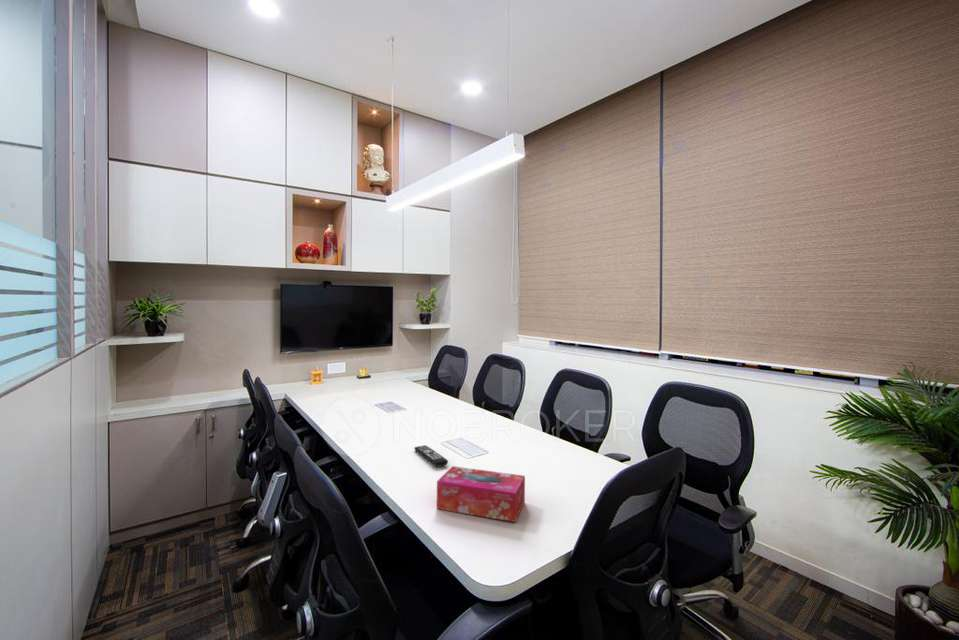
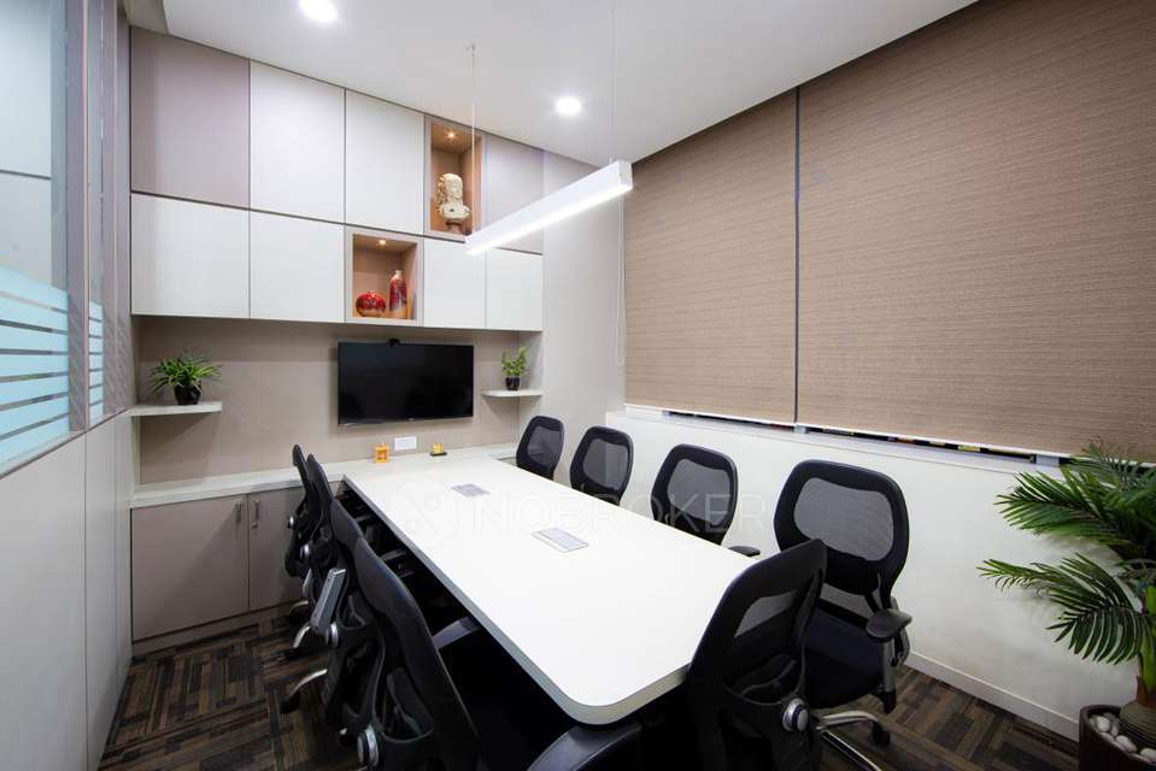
- remote control (430, 455)
- tissue box (481, 491)
